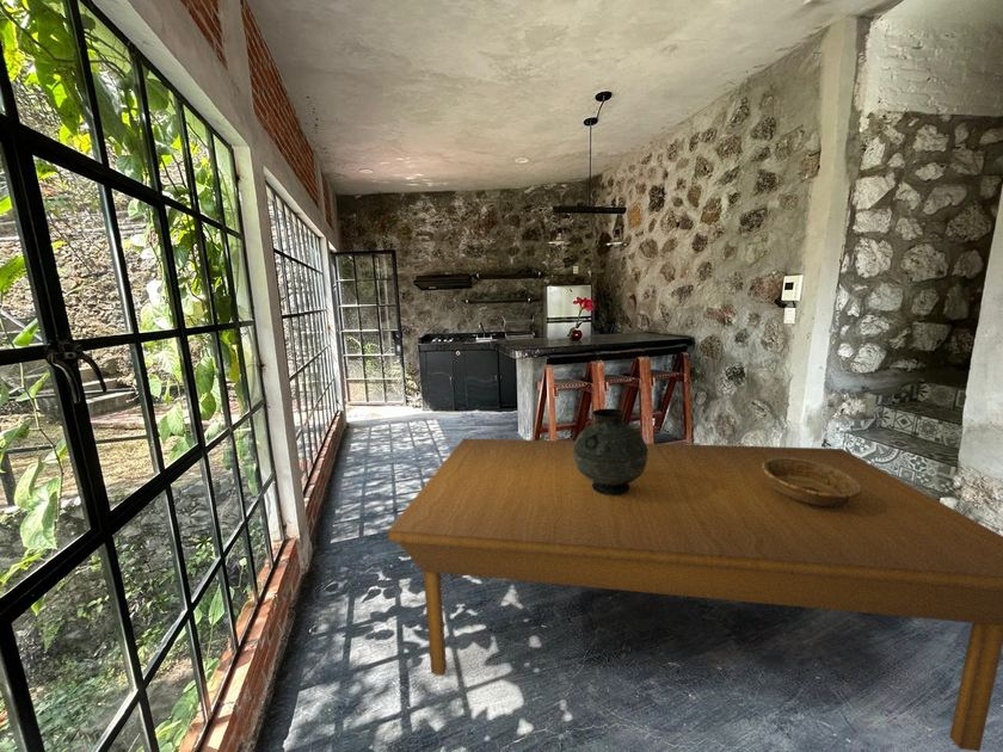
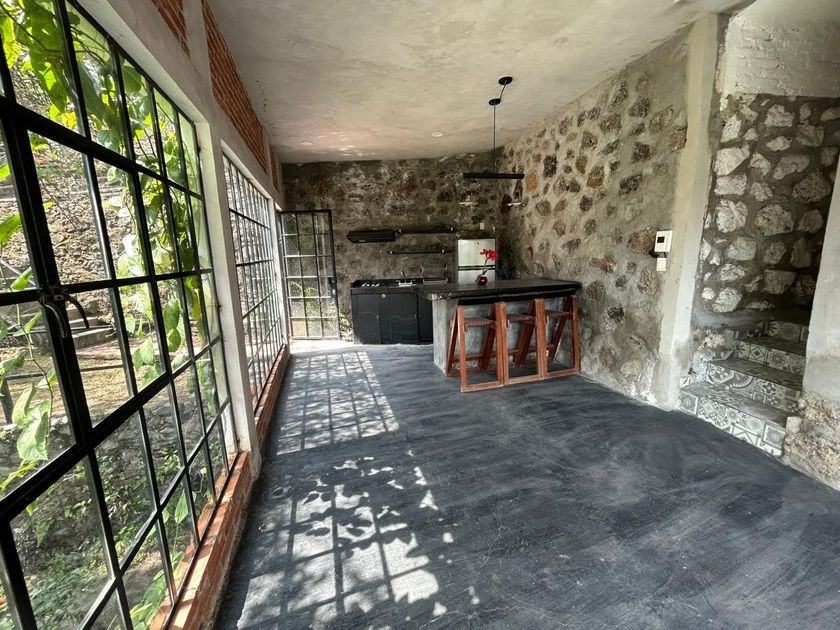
- dining table (652, 549)
- vase (609, 449)
- decorative bowl (807, 483)
